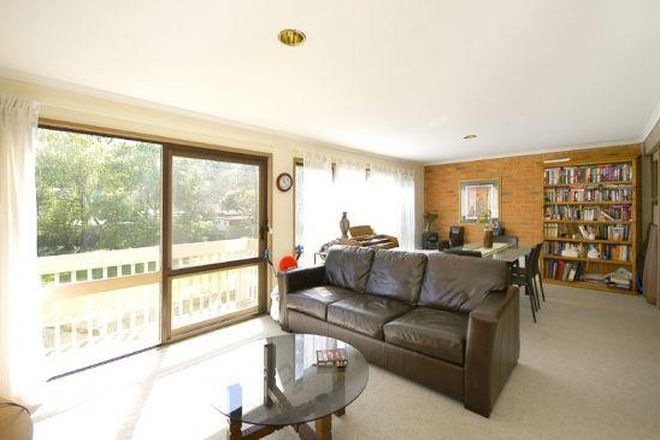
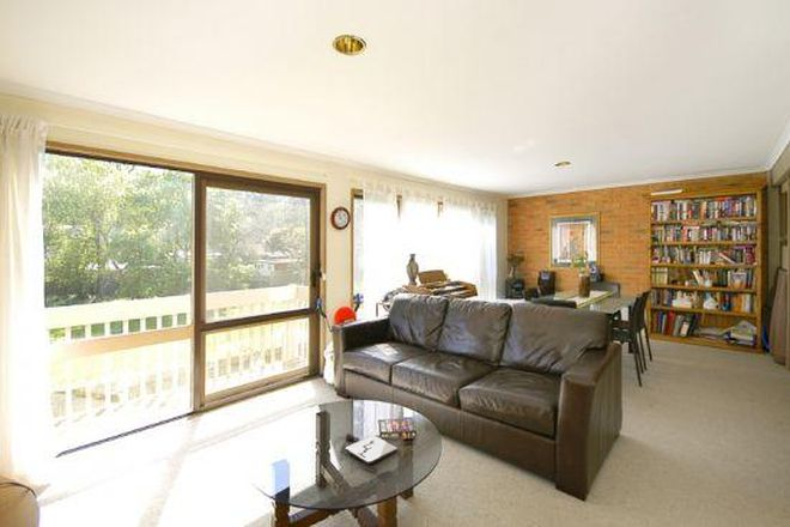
+ board game (367, 447)
